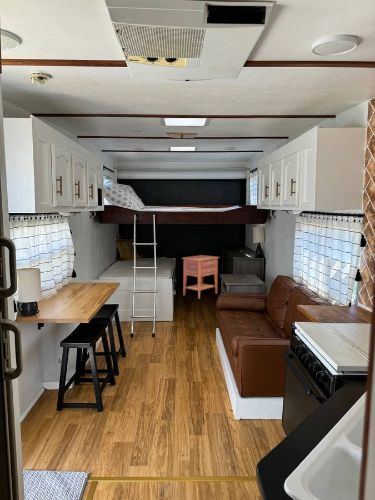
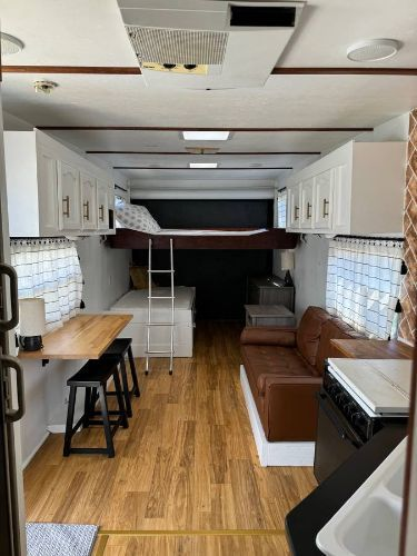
- nightstand (200, 276)
